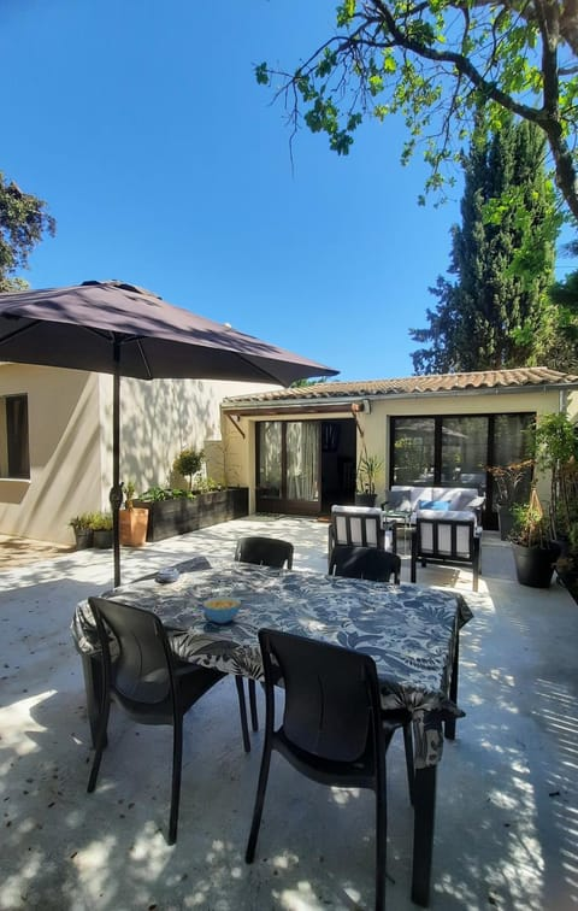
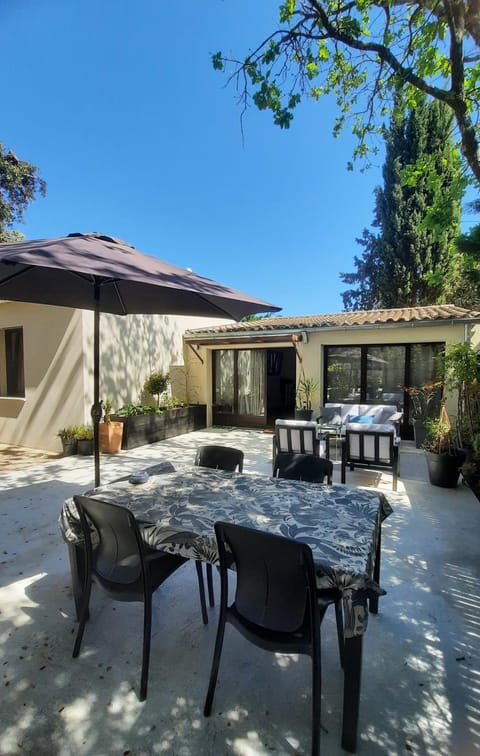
- cereal bowl (222, 611)
